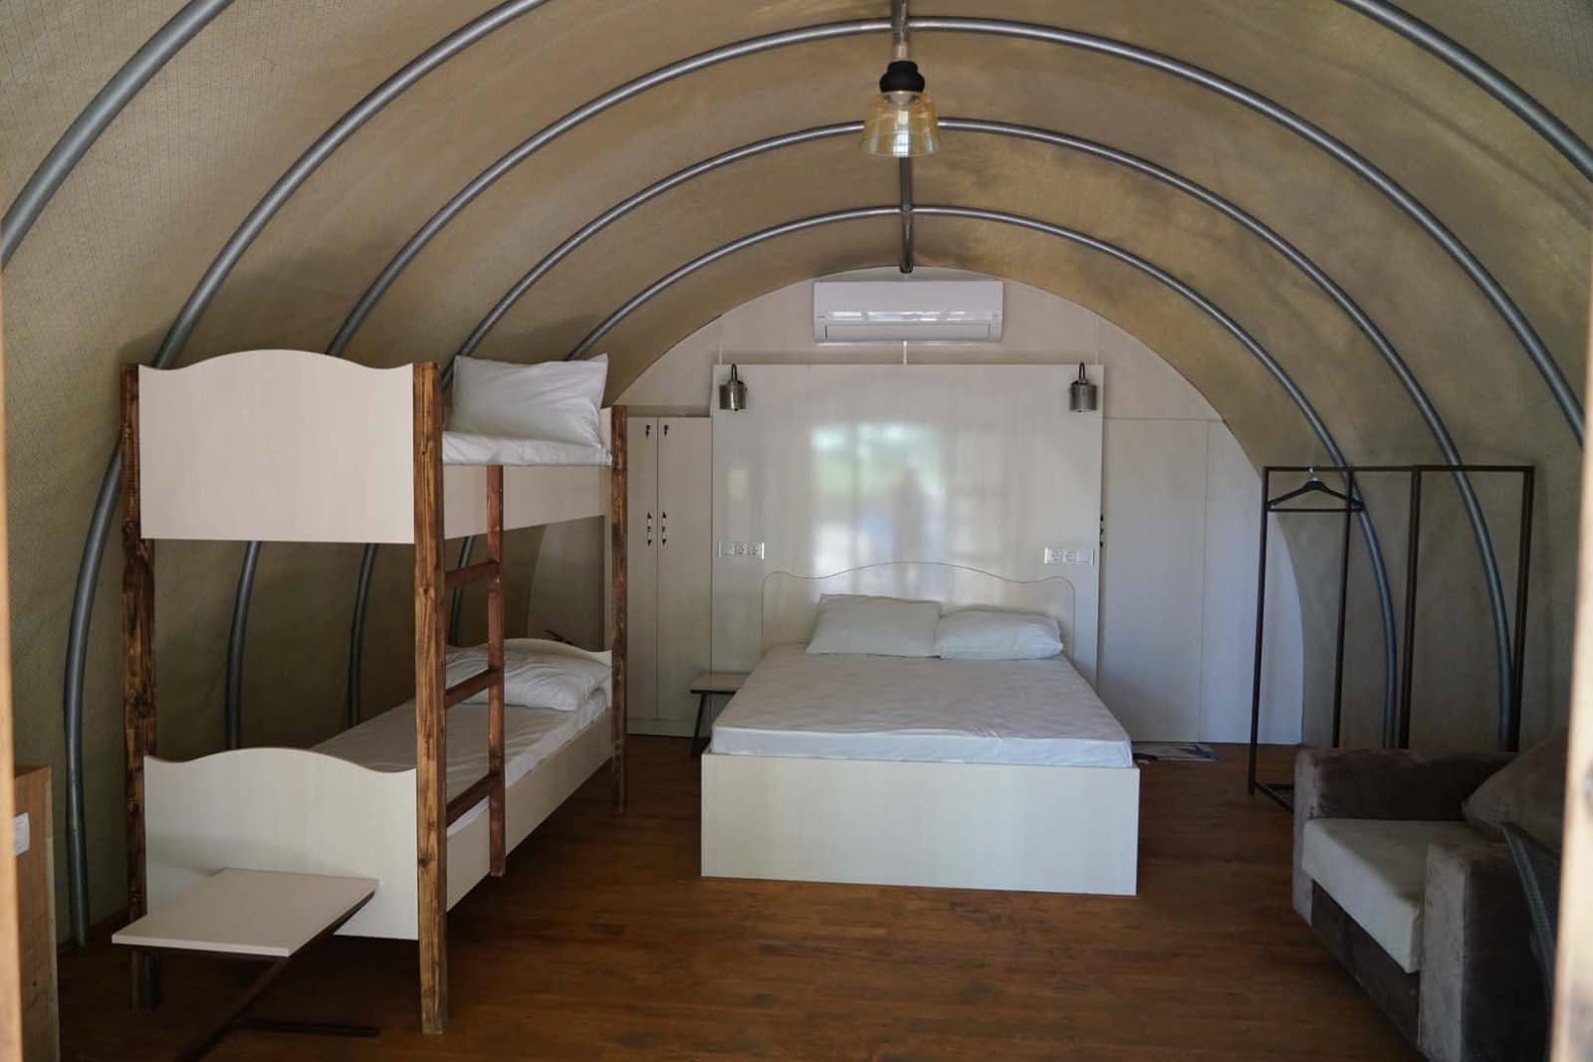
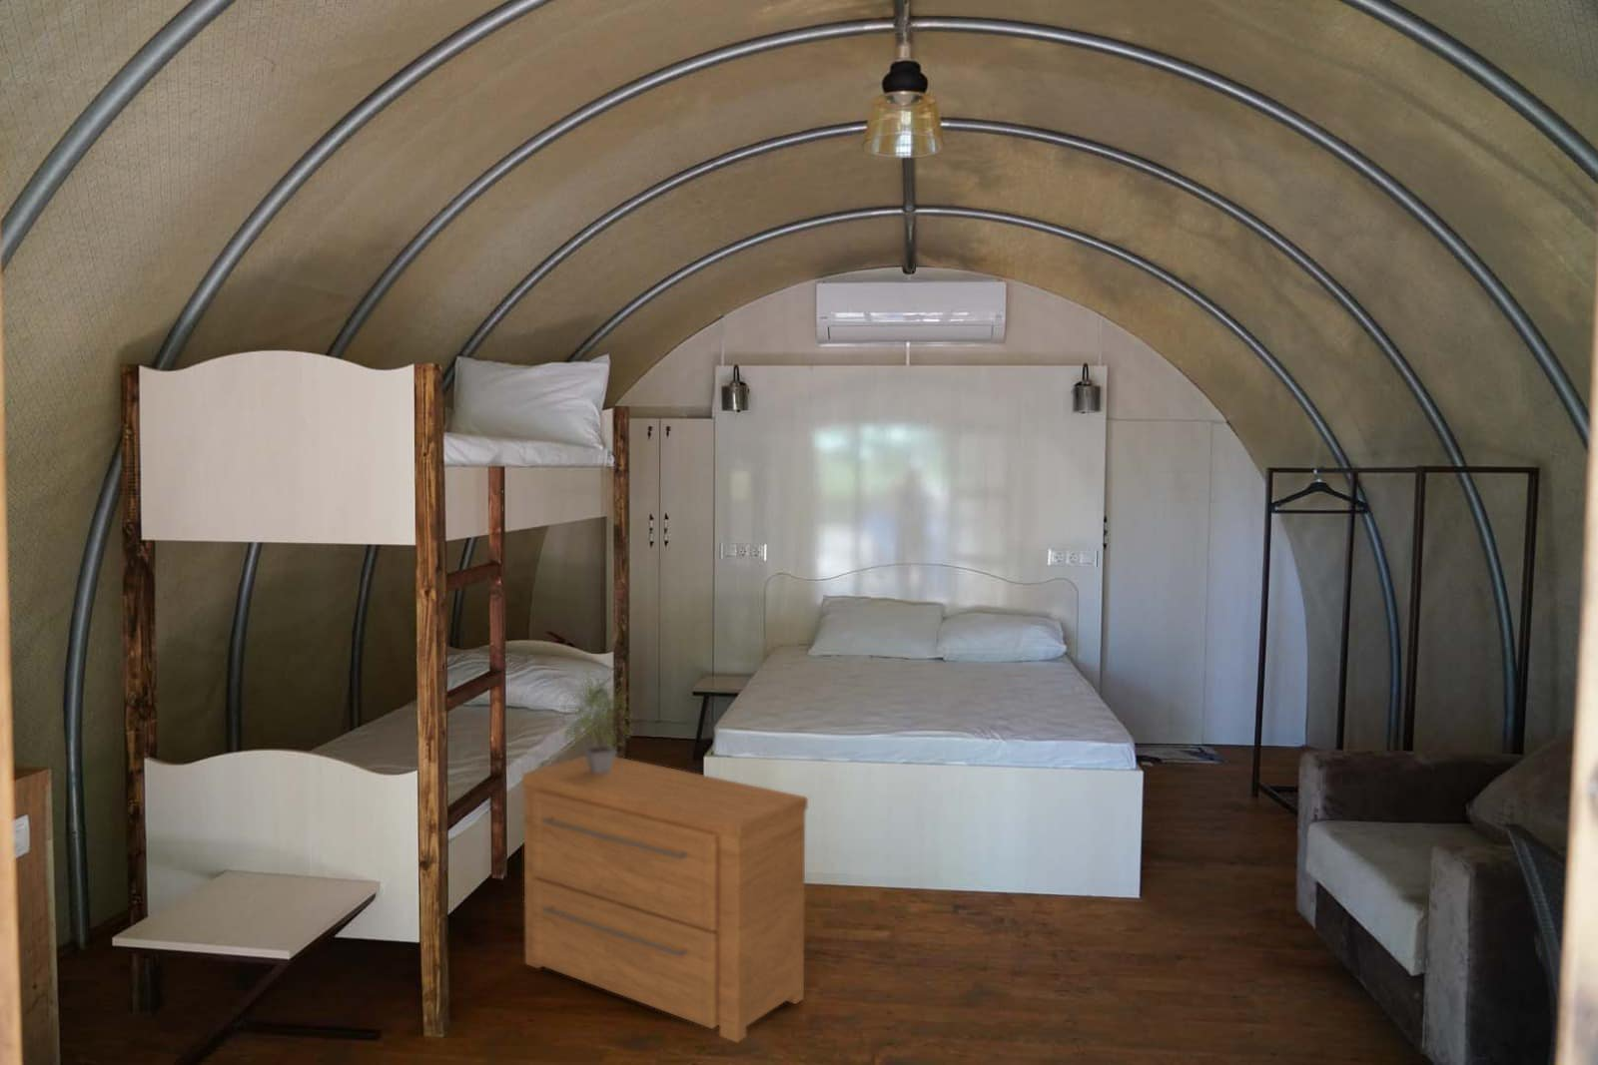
+ chest of drawers (653, 886)
+ potted plant (596, 721)
